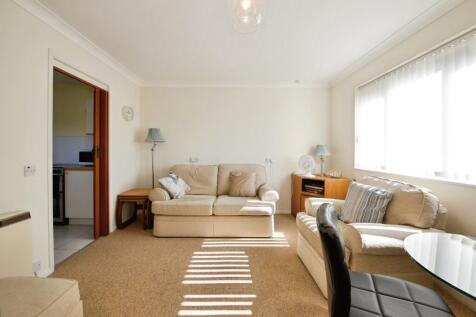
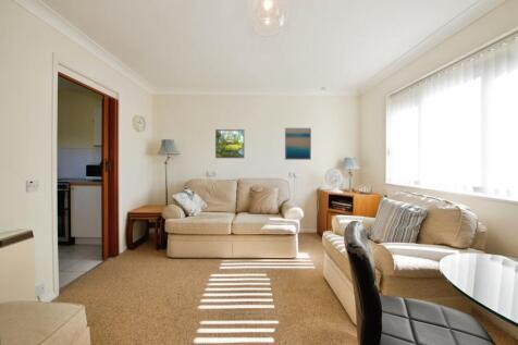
+ wall art (297, 144)
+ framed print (230, 144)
